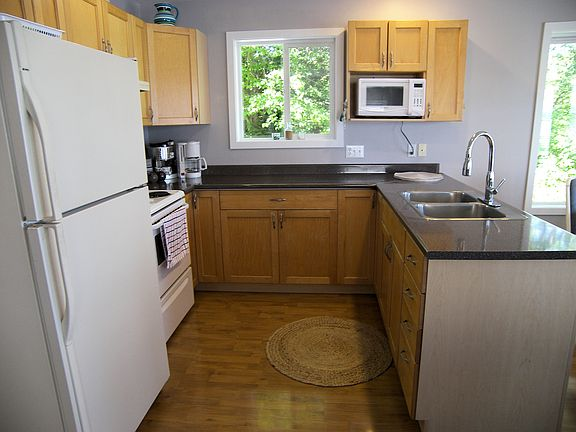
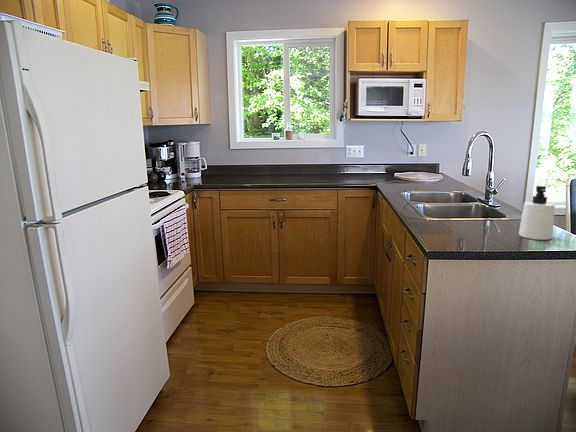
+ soap dispenser (538, 211)
